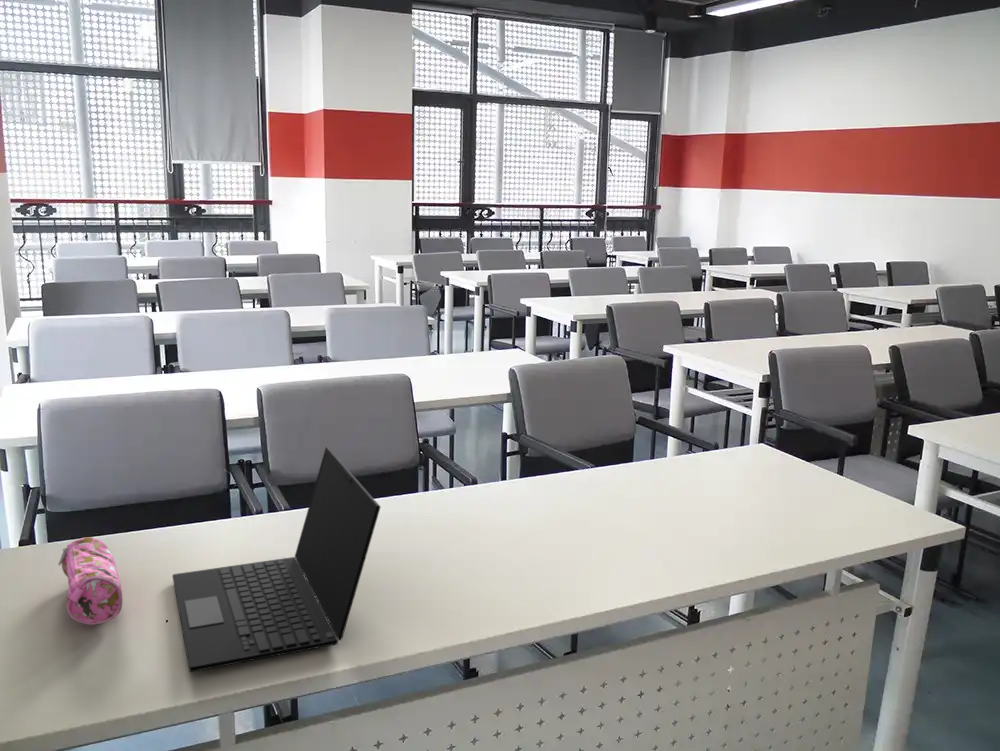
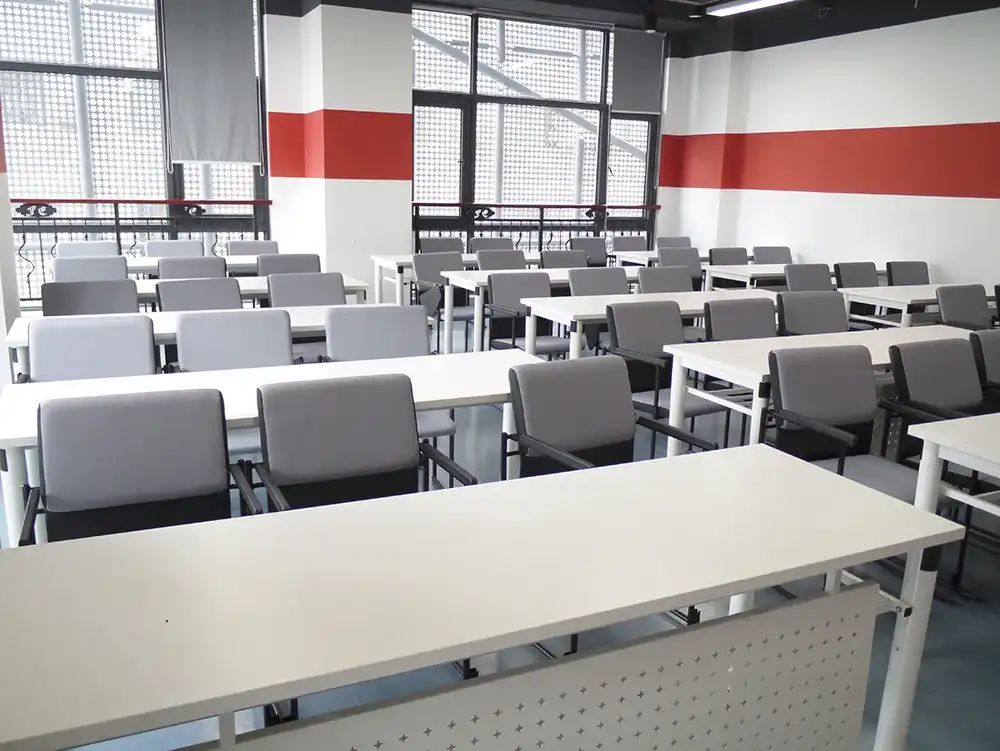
- pencil case (90, 579)
- laptop (269, 560)
